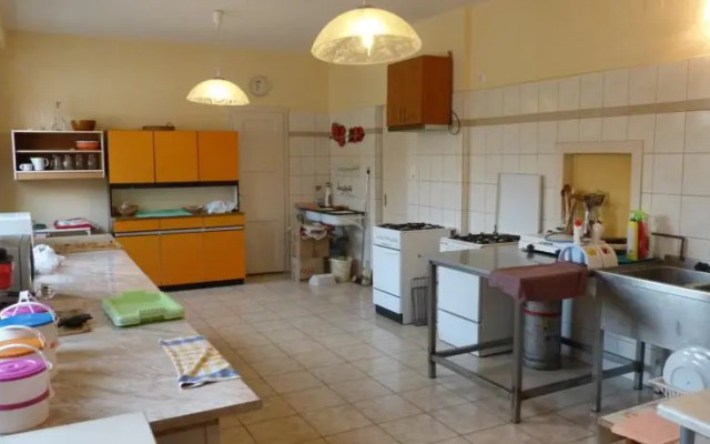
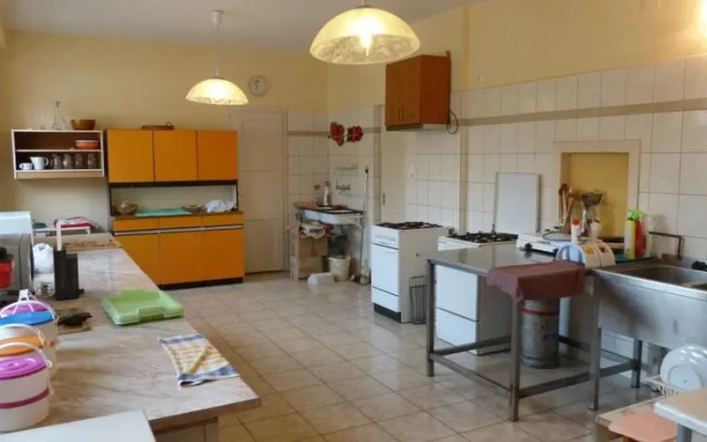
+ knife block (68, 259)
